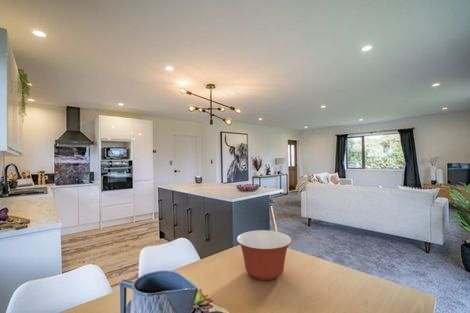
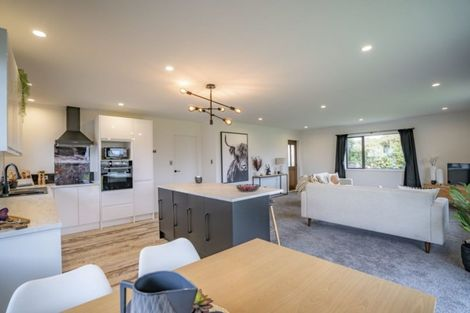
- mixing bowl (264, 255)
